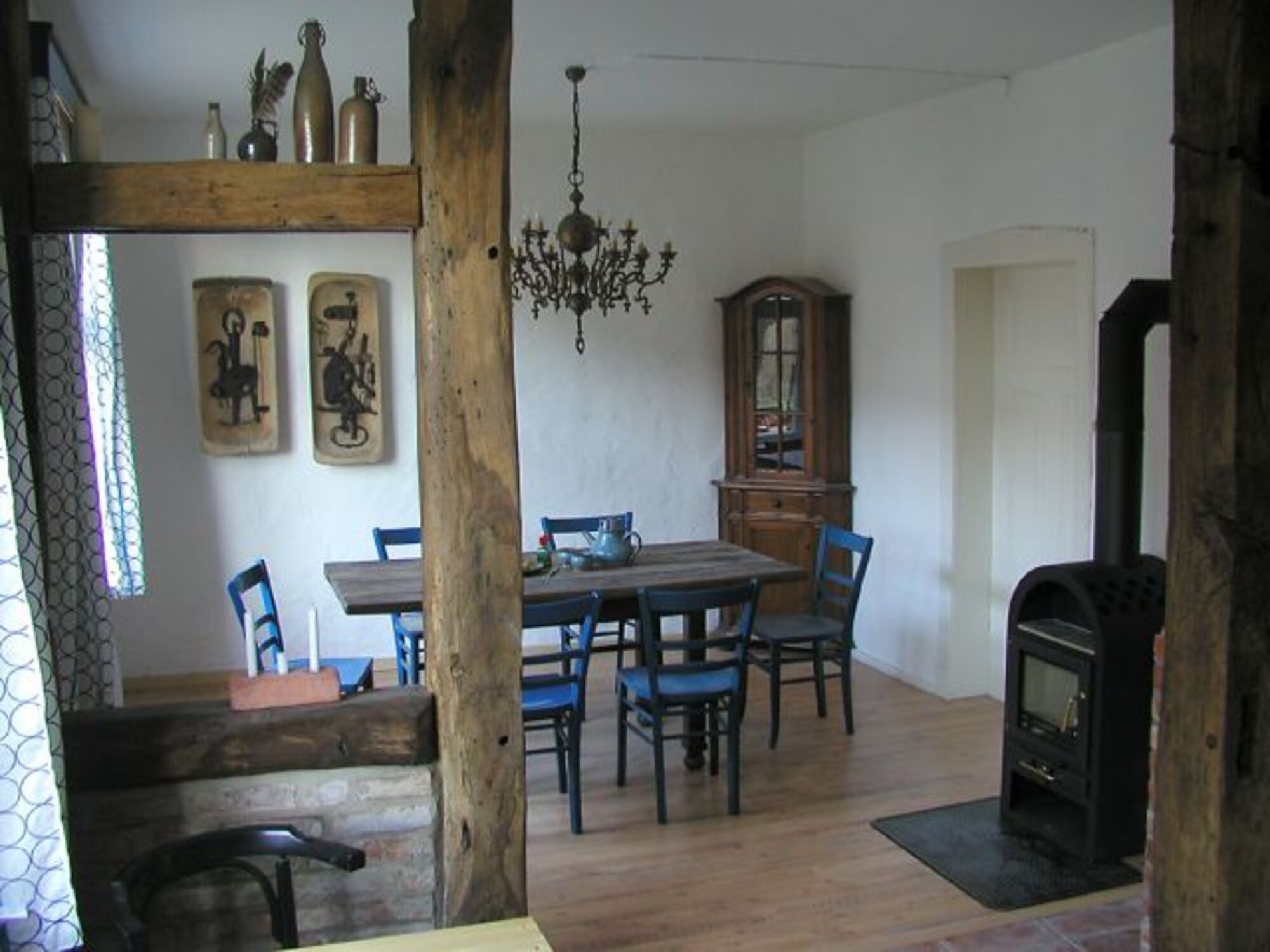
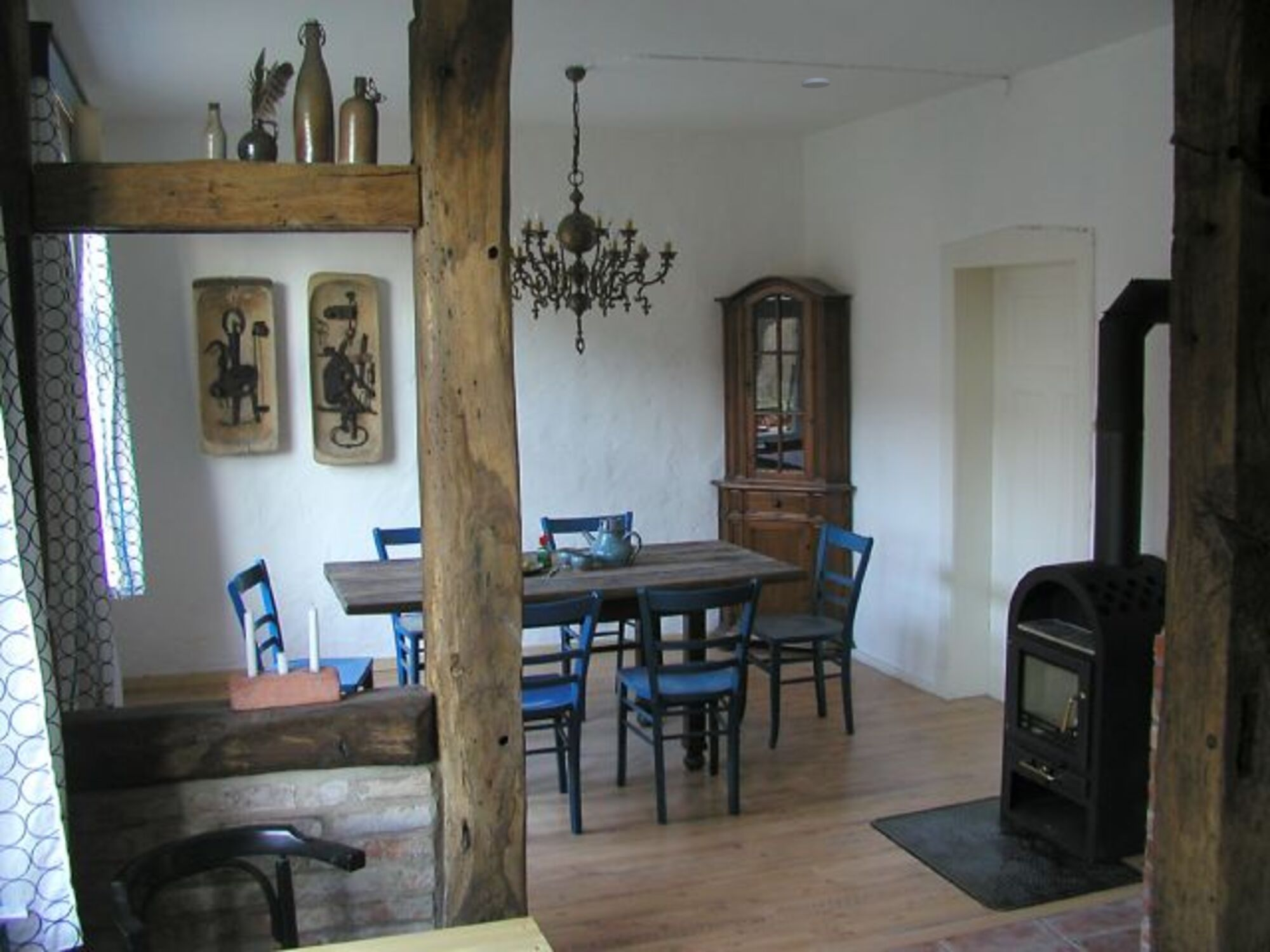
+ smoke detector (815, 83)
